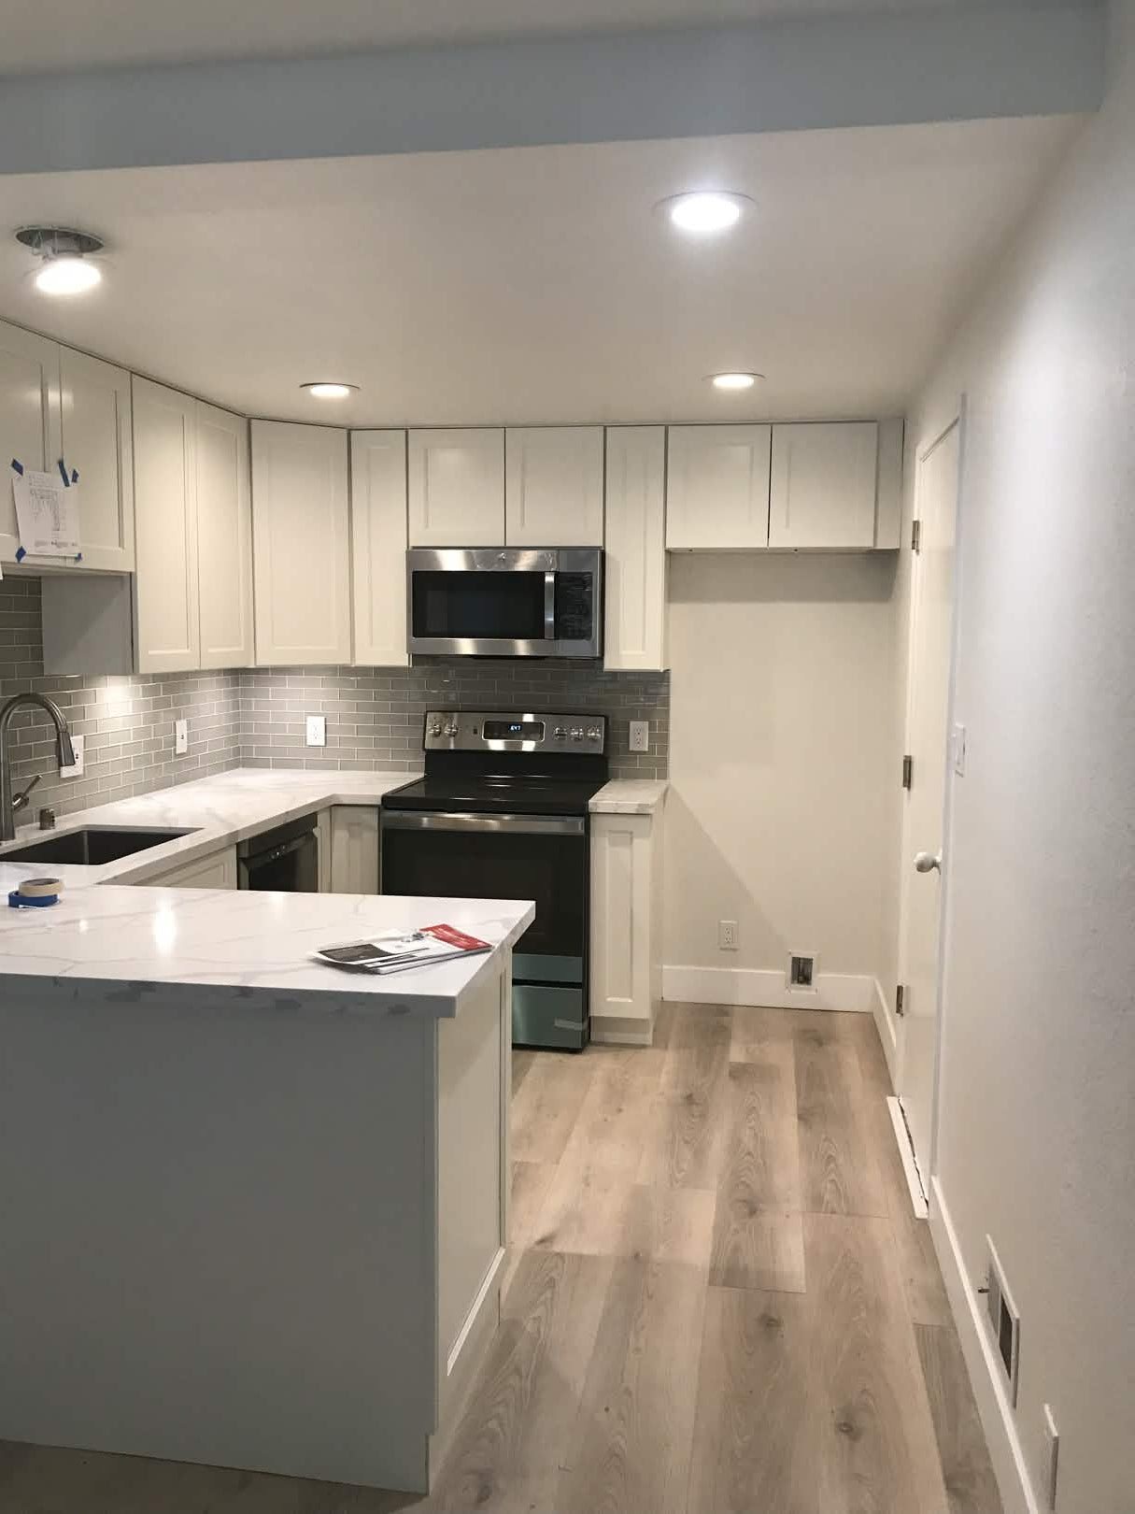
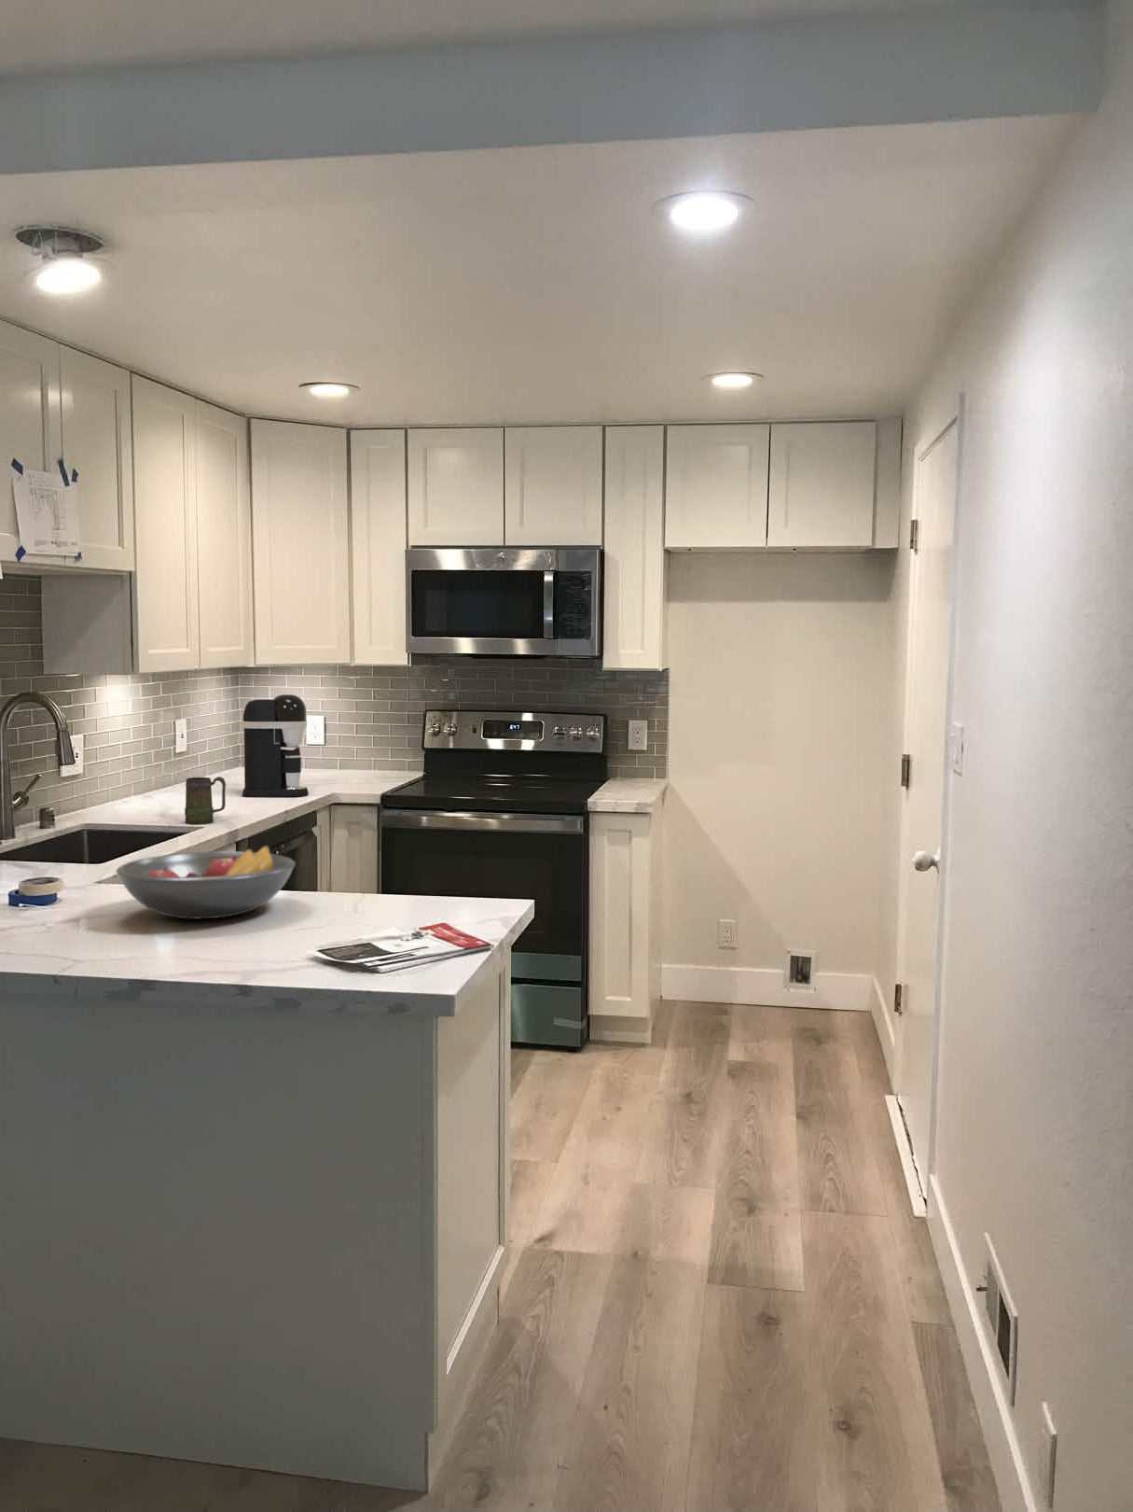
+ coffee maker (274, 744)
+ fruit bowl (208, 881)
+ mug (205, 800)
